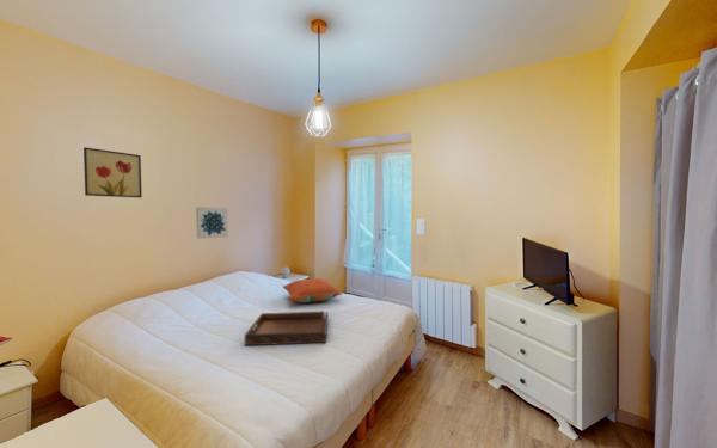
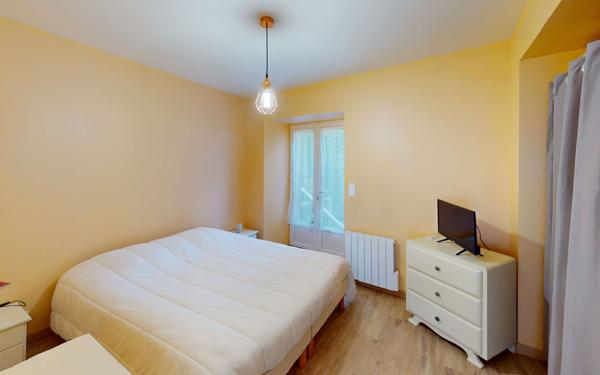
- serving tray (290, 326)
- wall art (114, 173)
- pillow (311, 289)
- wall art (213, 222)
